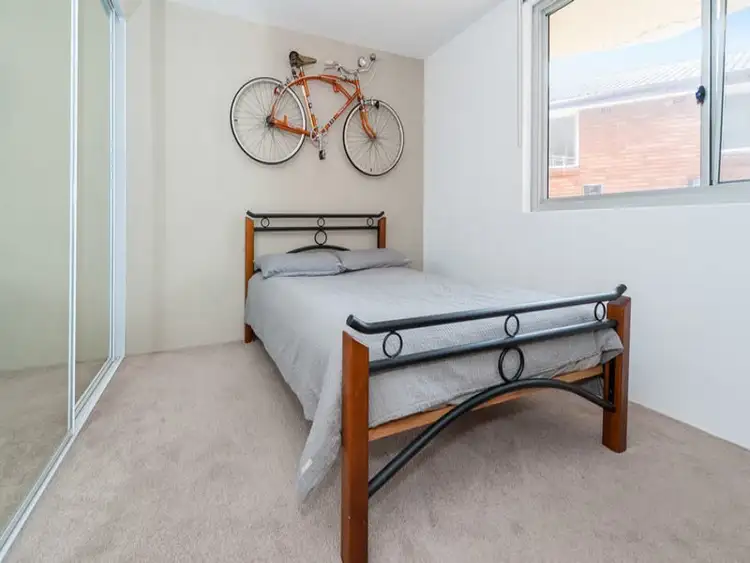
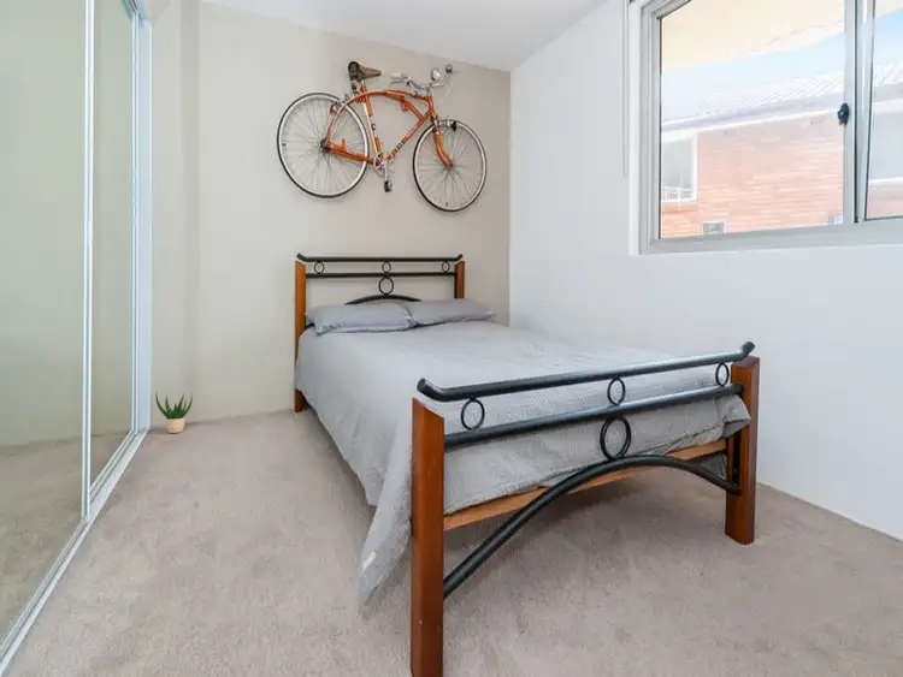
+ potted plant (173, 410)
